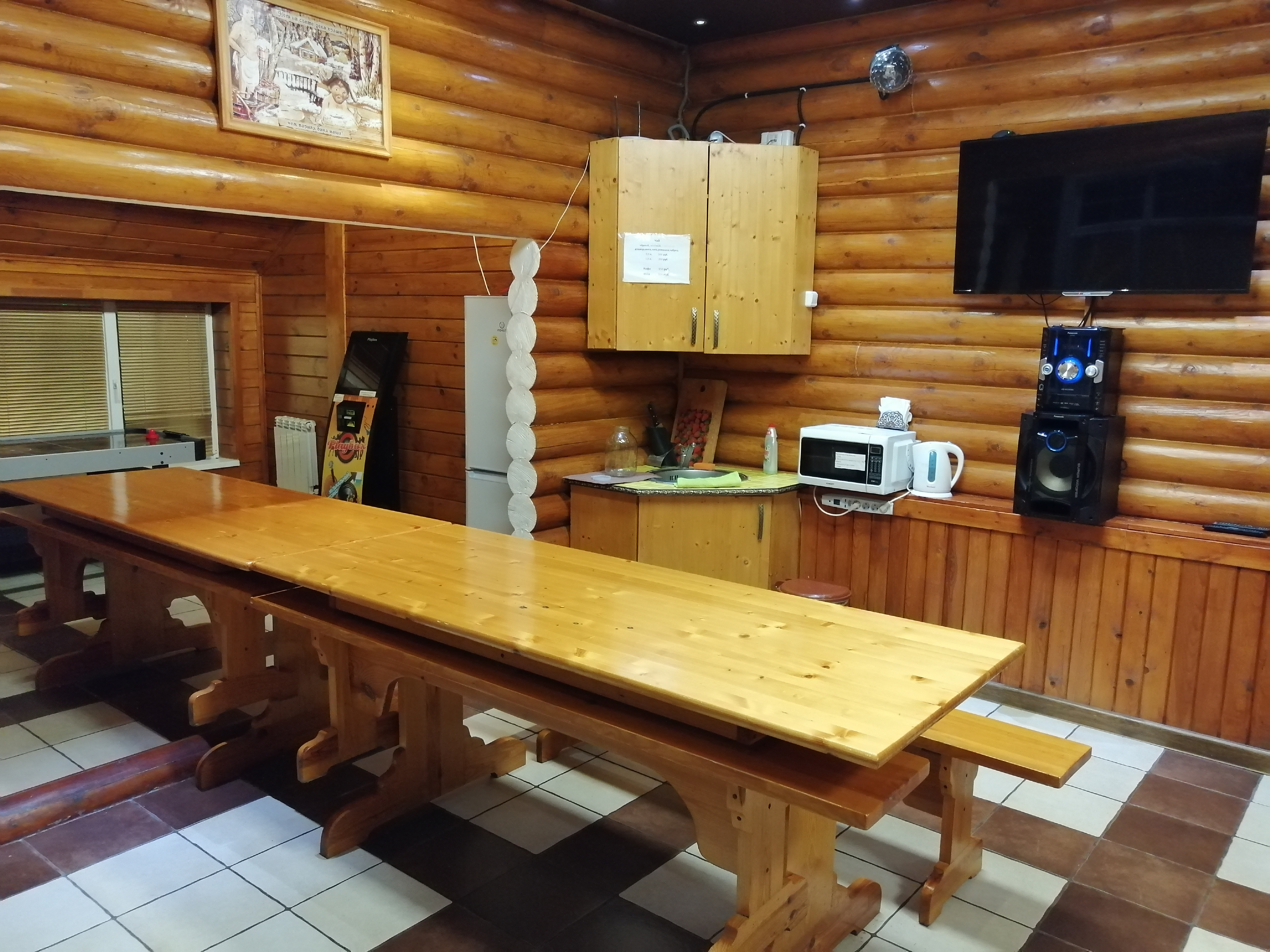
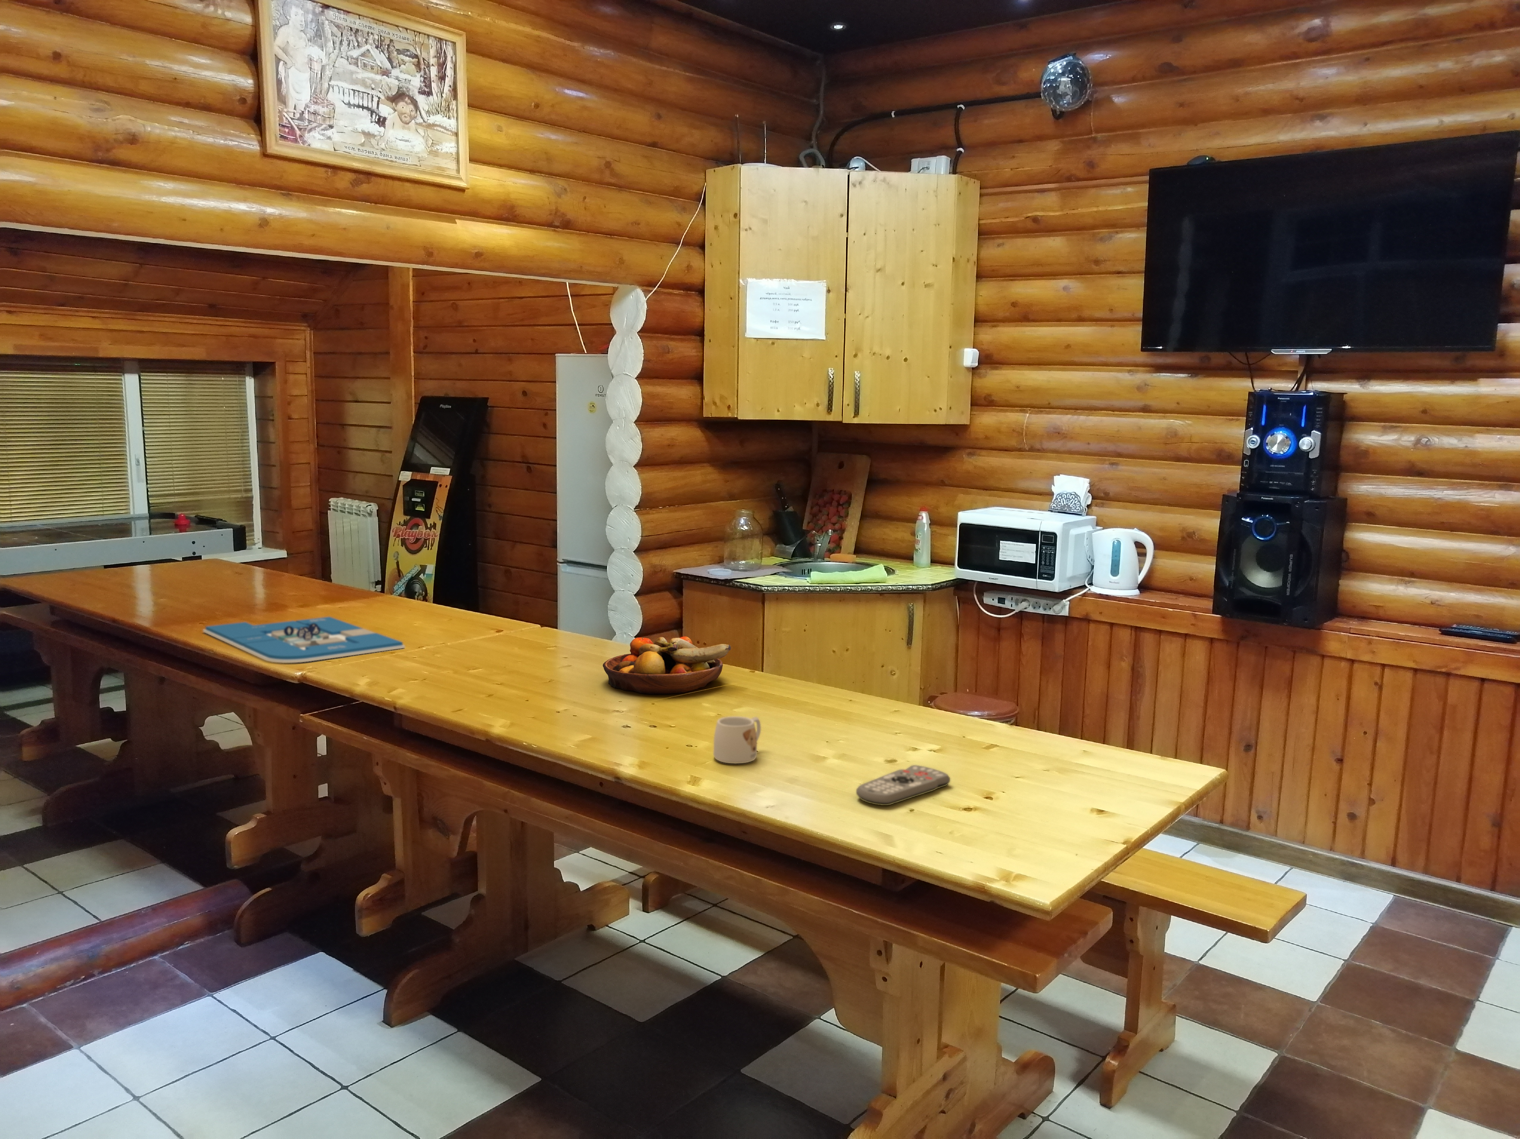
+ board game (300, 632)
+ mug (741, 737)
+ fruit bowl (665, 658)
+ remote control (901, 786)
